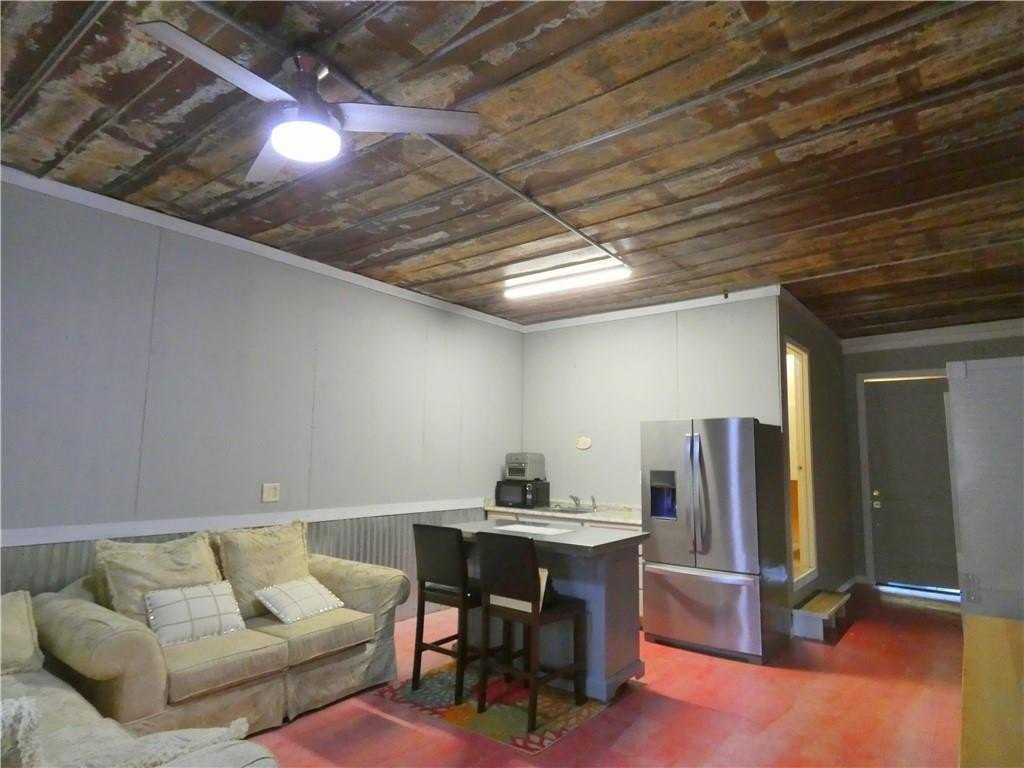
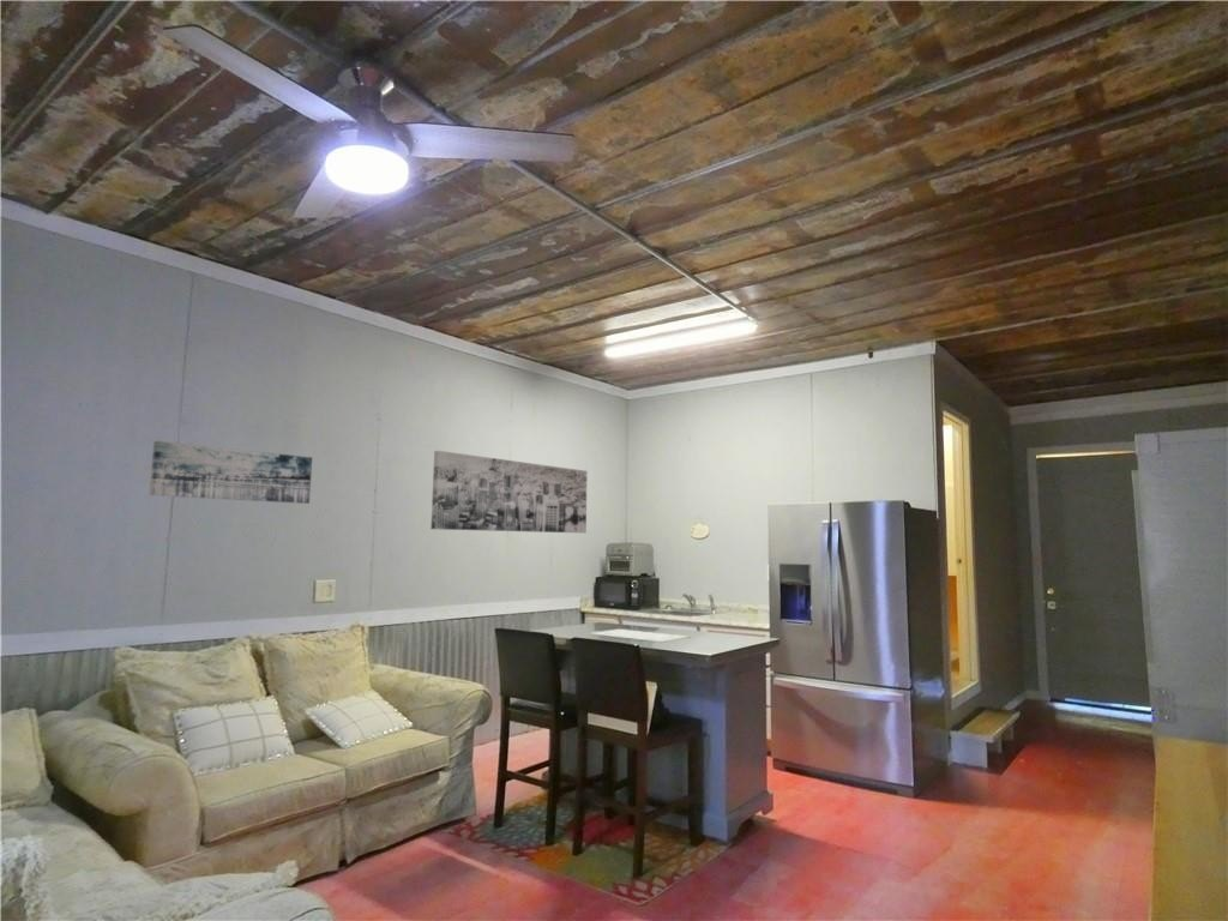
+ wall art (237, 474)
+ wall art (518, 496)
